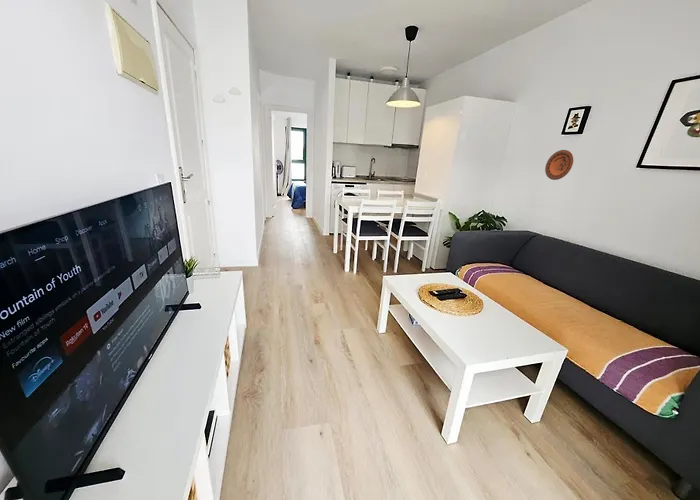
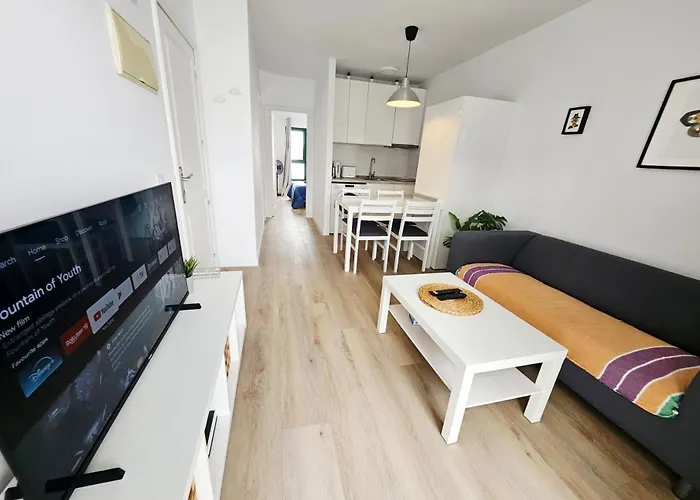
- decorative plate (559, 165)
